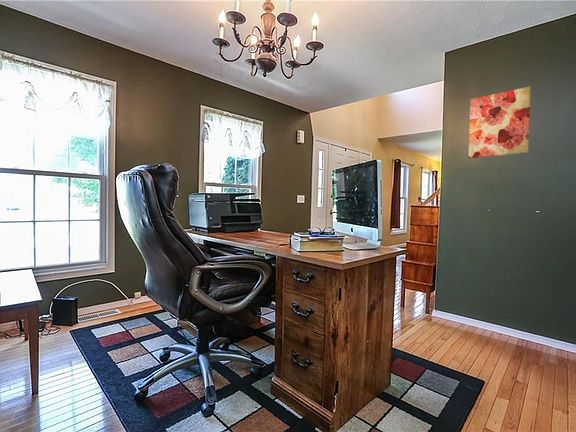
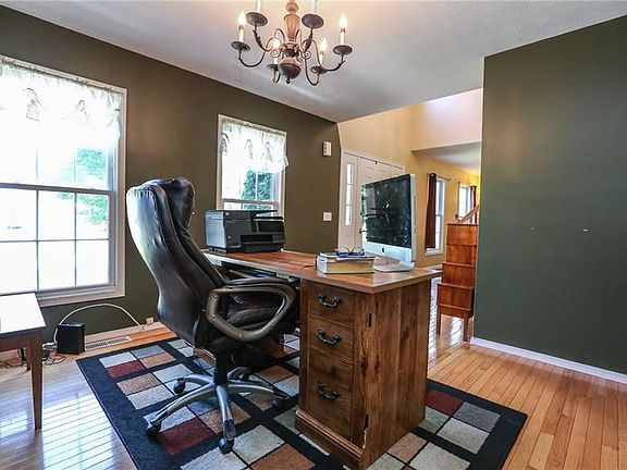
- wall art (497, 124)
